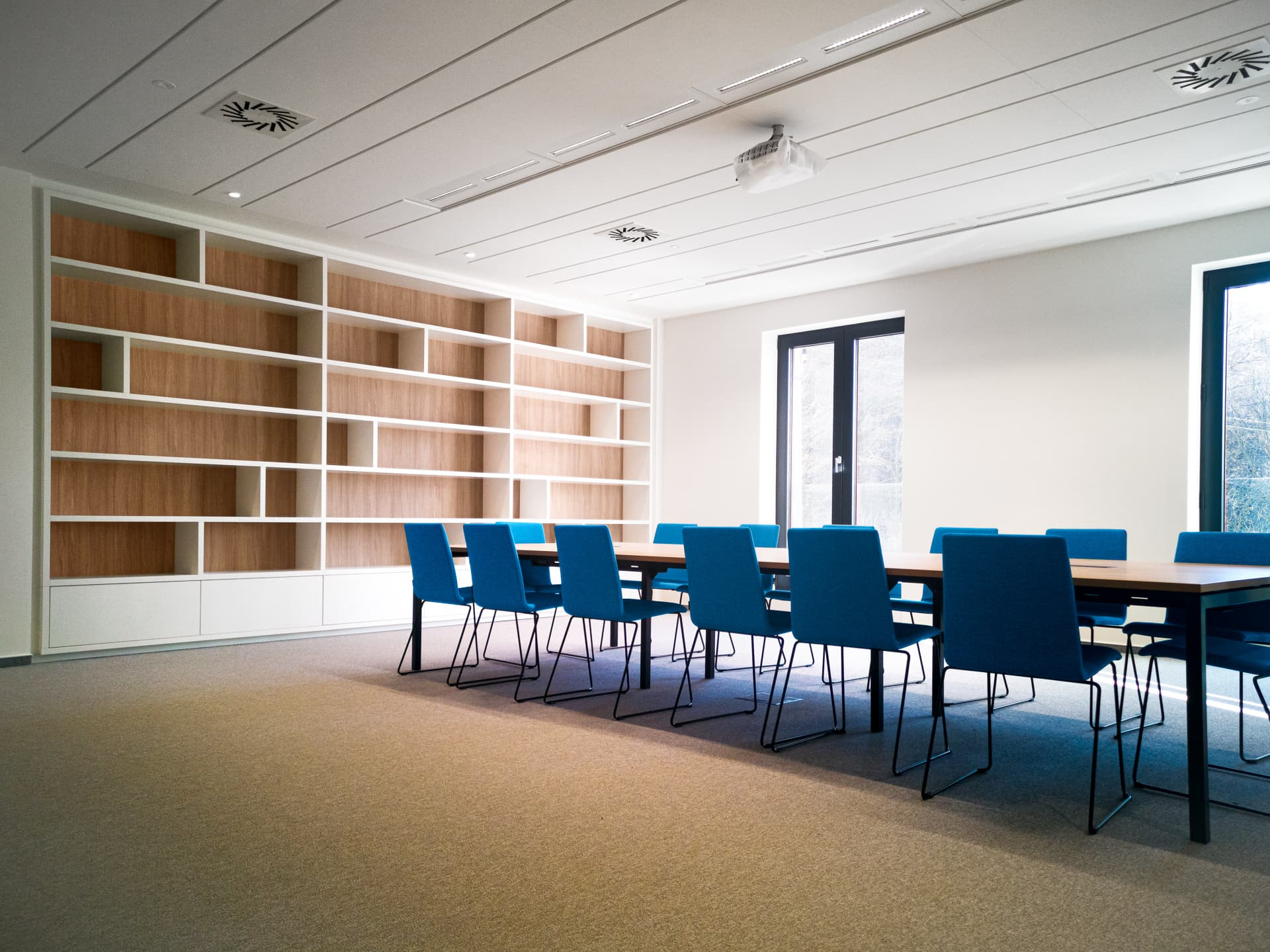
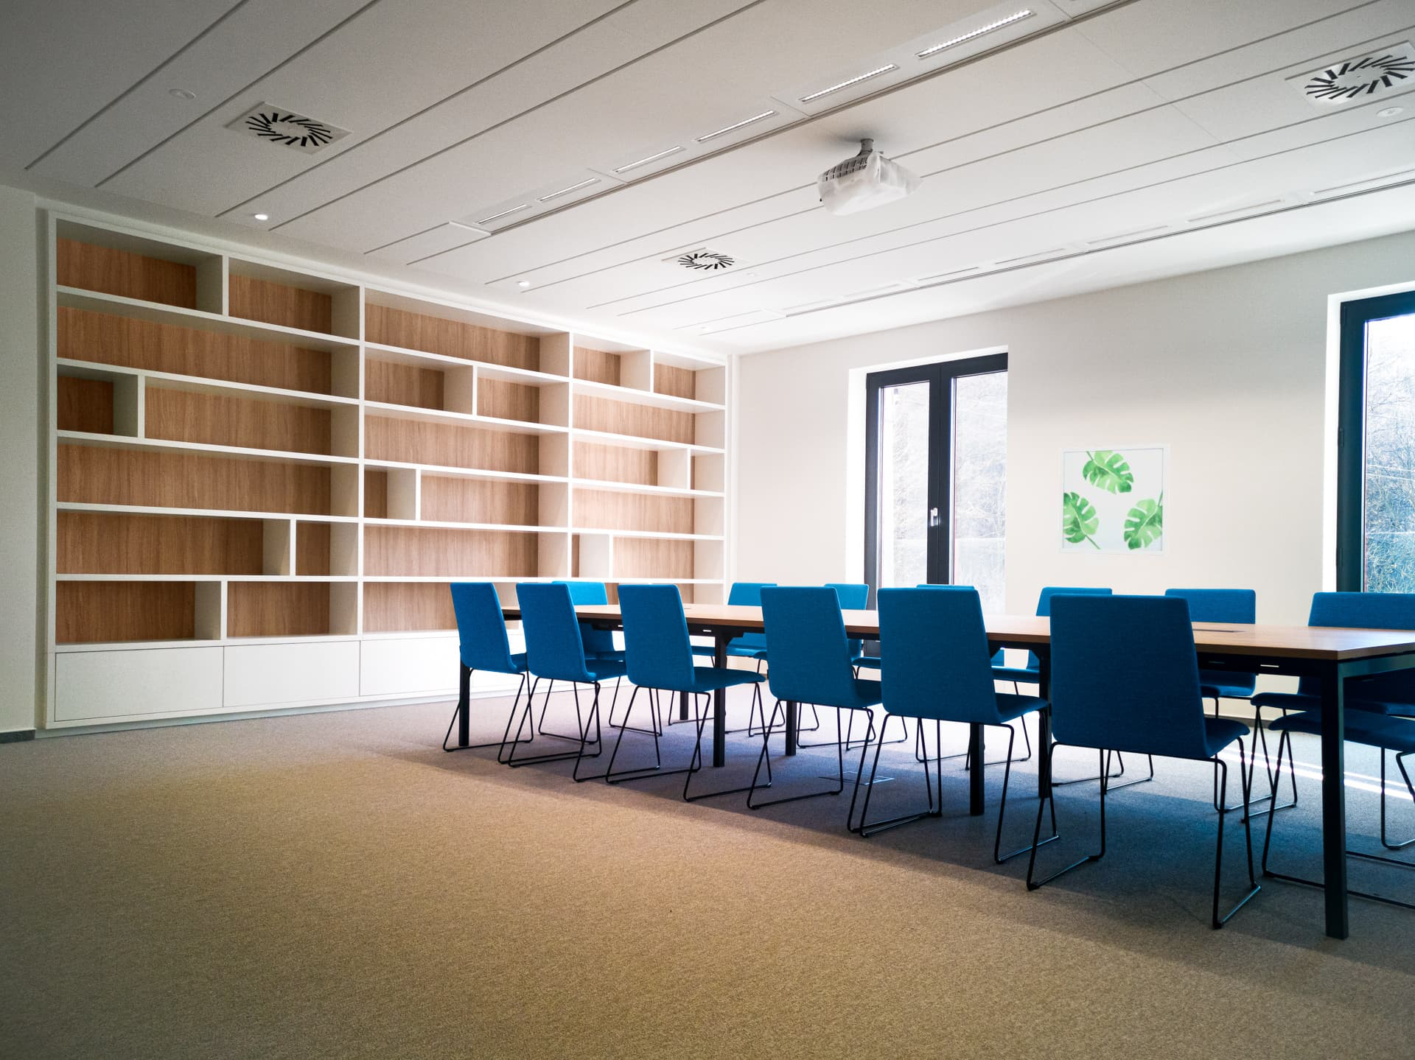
+ wall art (1112, 500)
